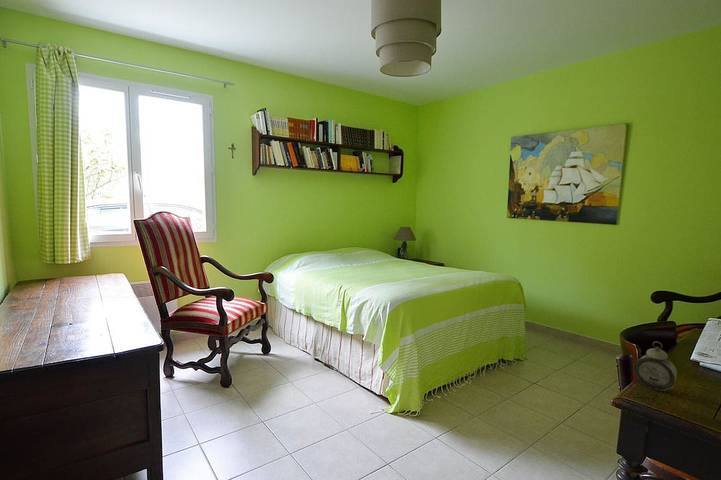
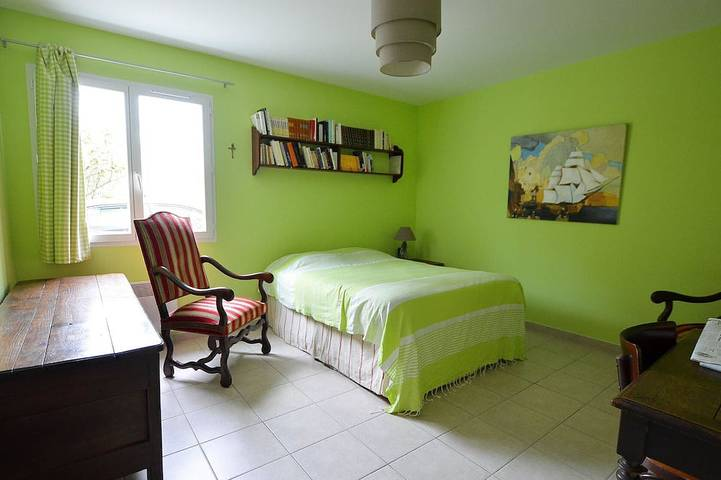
- alarm clock (656, 364)
